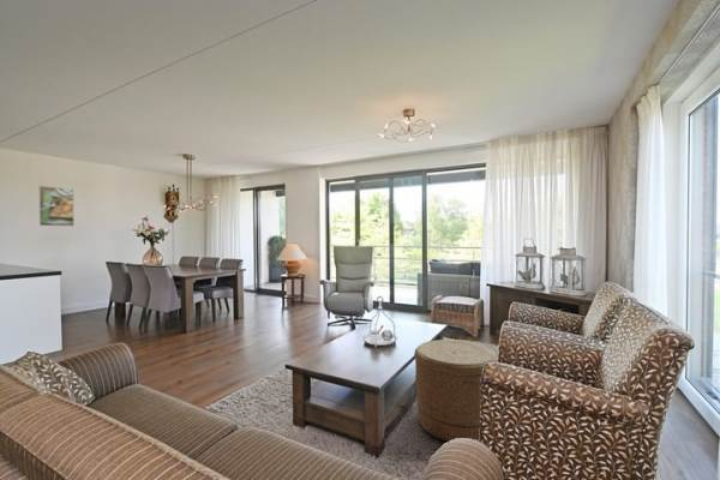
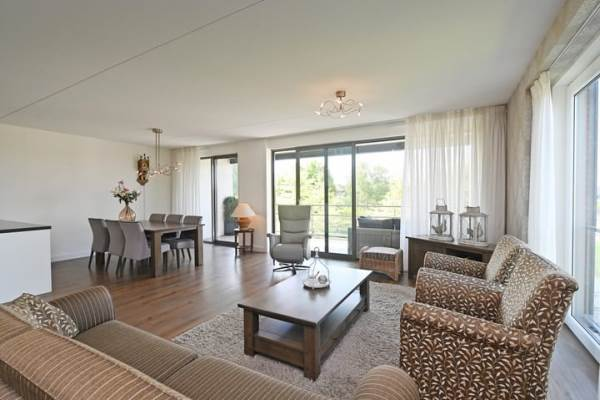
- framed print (56, 206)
- basket (454, 386)
